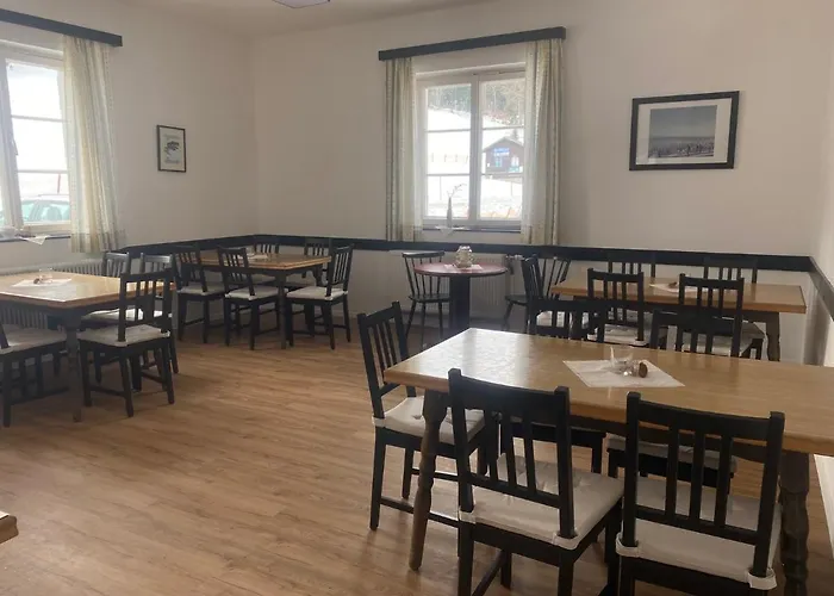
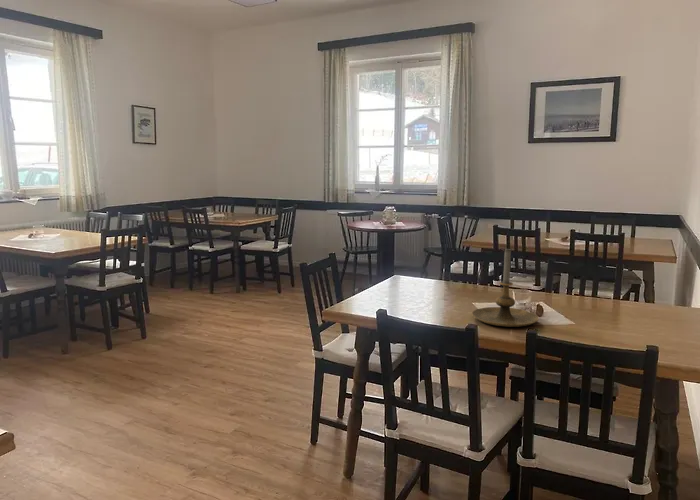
+ candle holder (506, 284)
